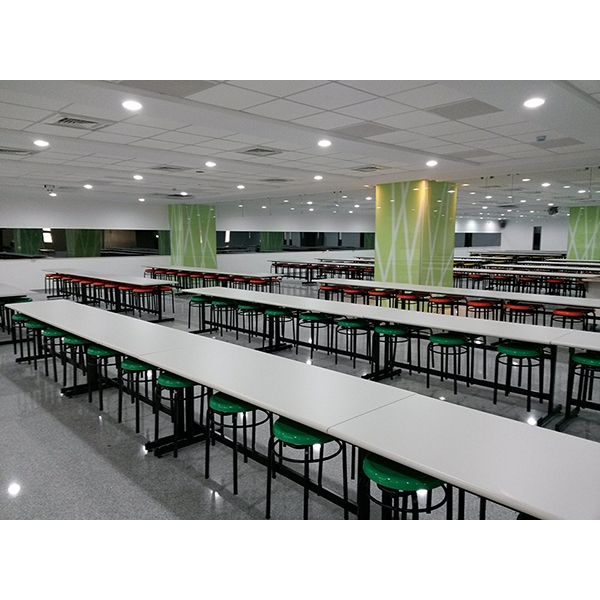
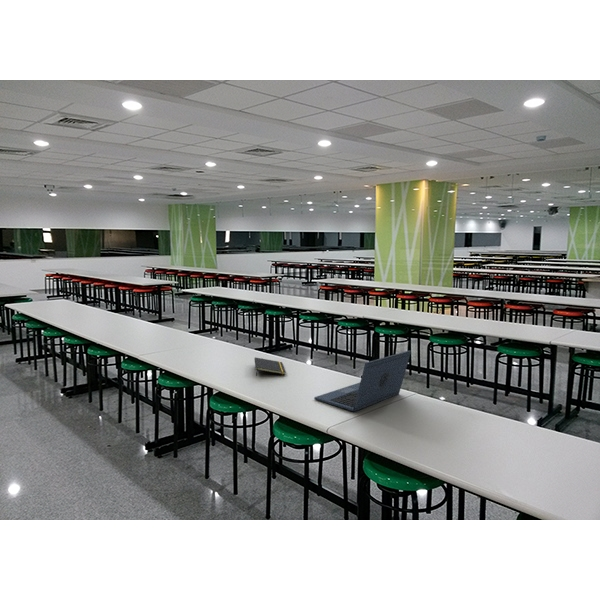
+ laptop (363, 374)
+ notepad (269, 365)
